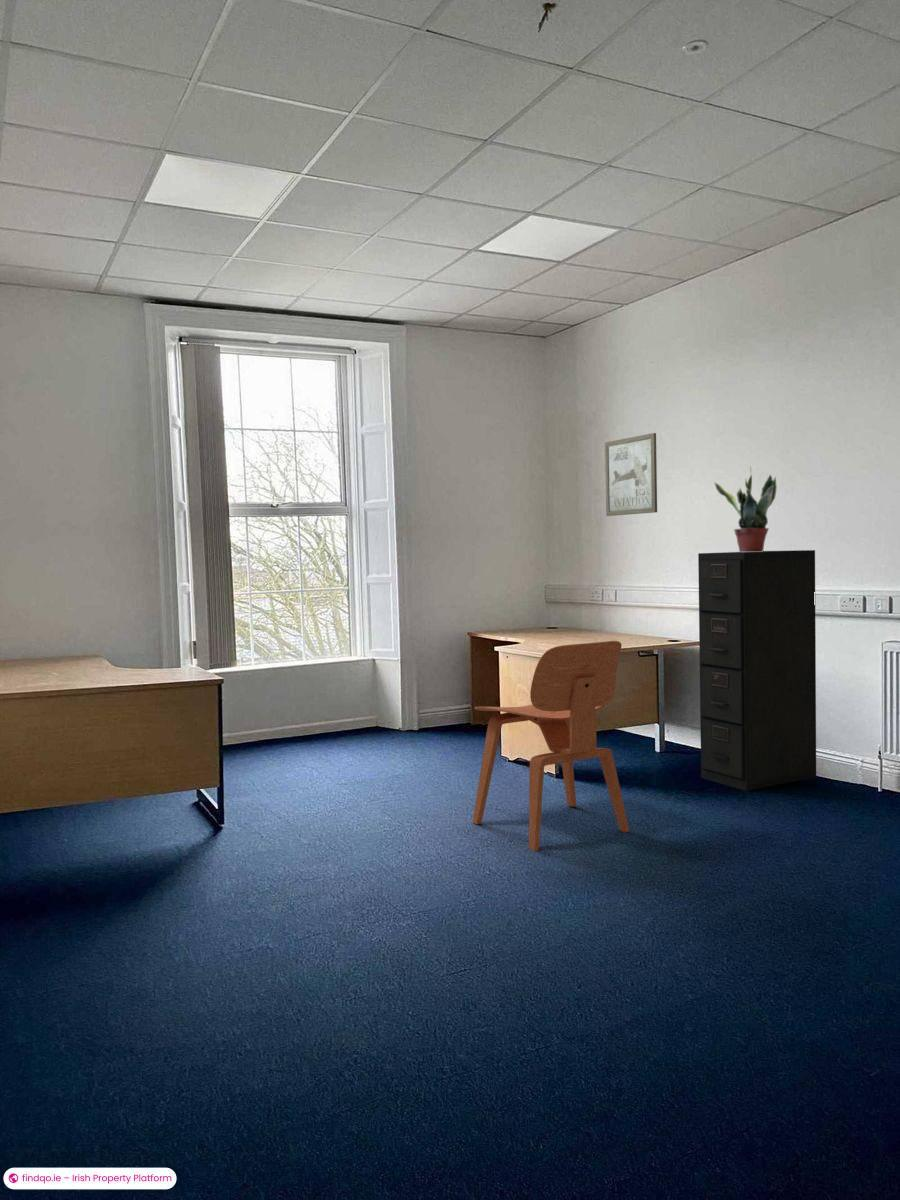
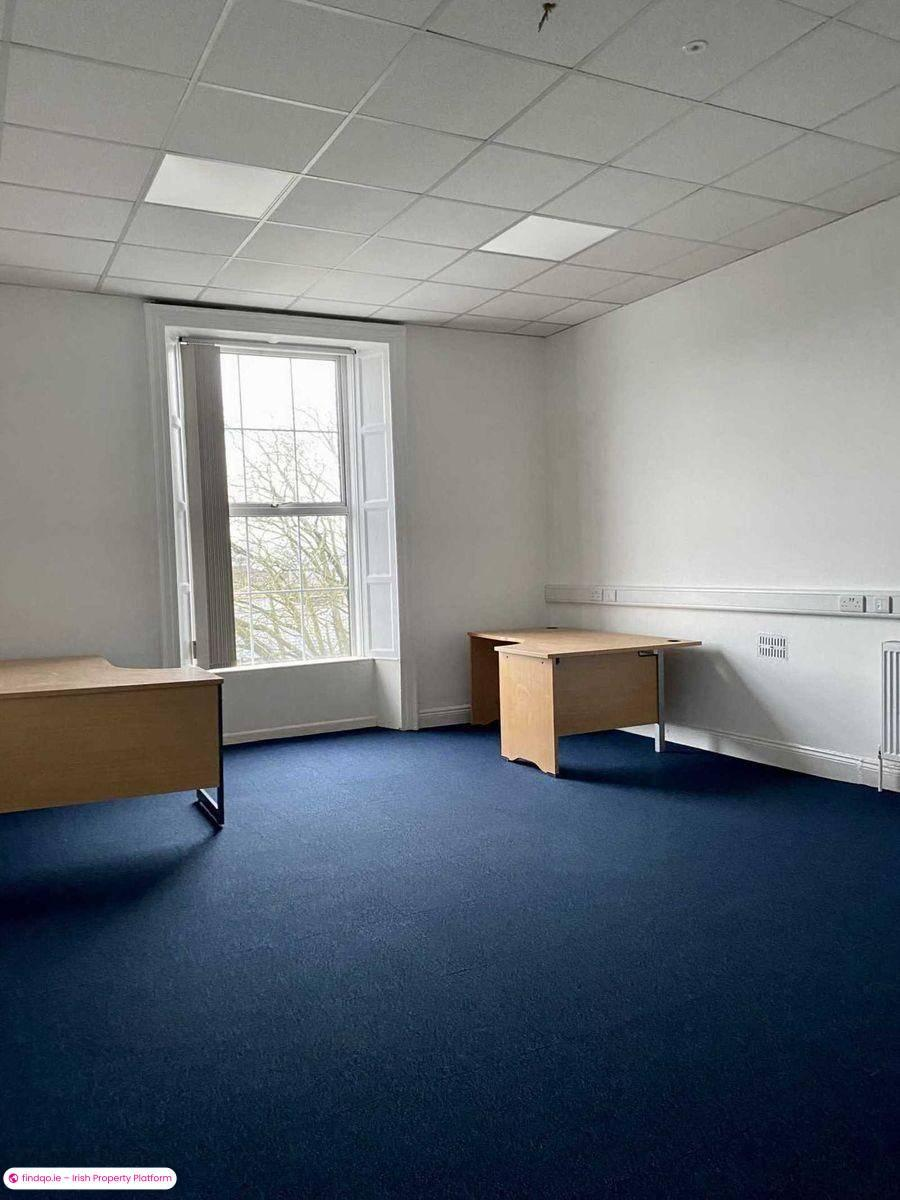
- potted plant (745, 508)
- filing cabinet (754, 665)
- wall art (630, 476)
- chair (550, 732)
